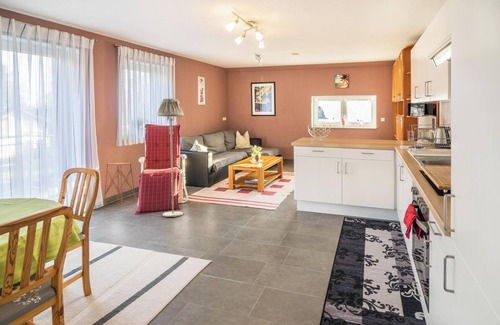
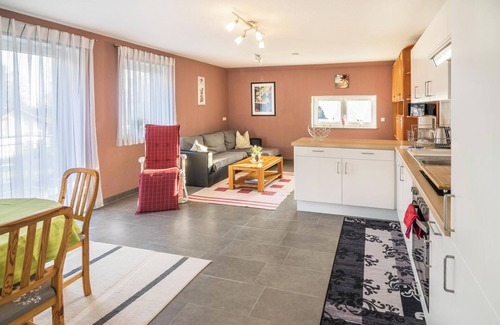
- floor lamp (171, 157)
- side table (118, 183)
